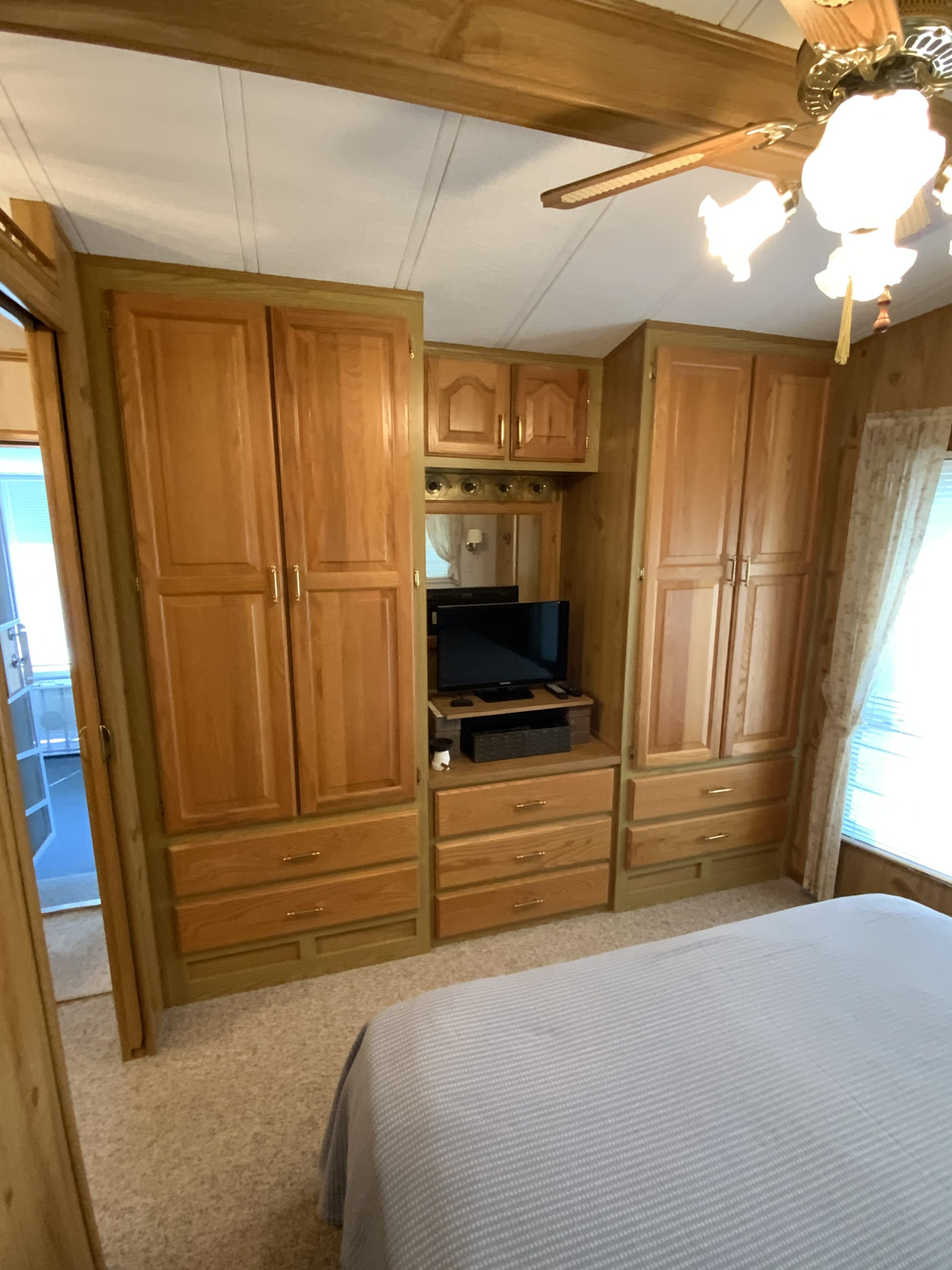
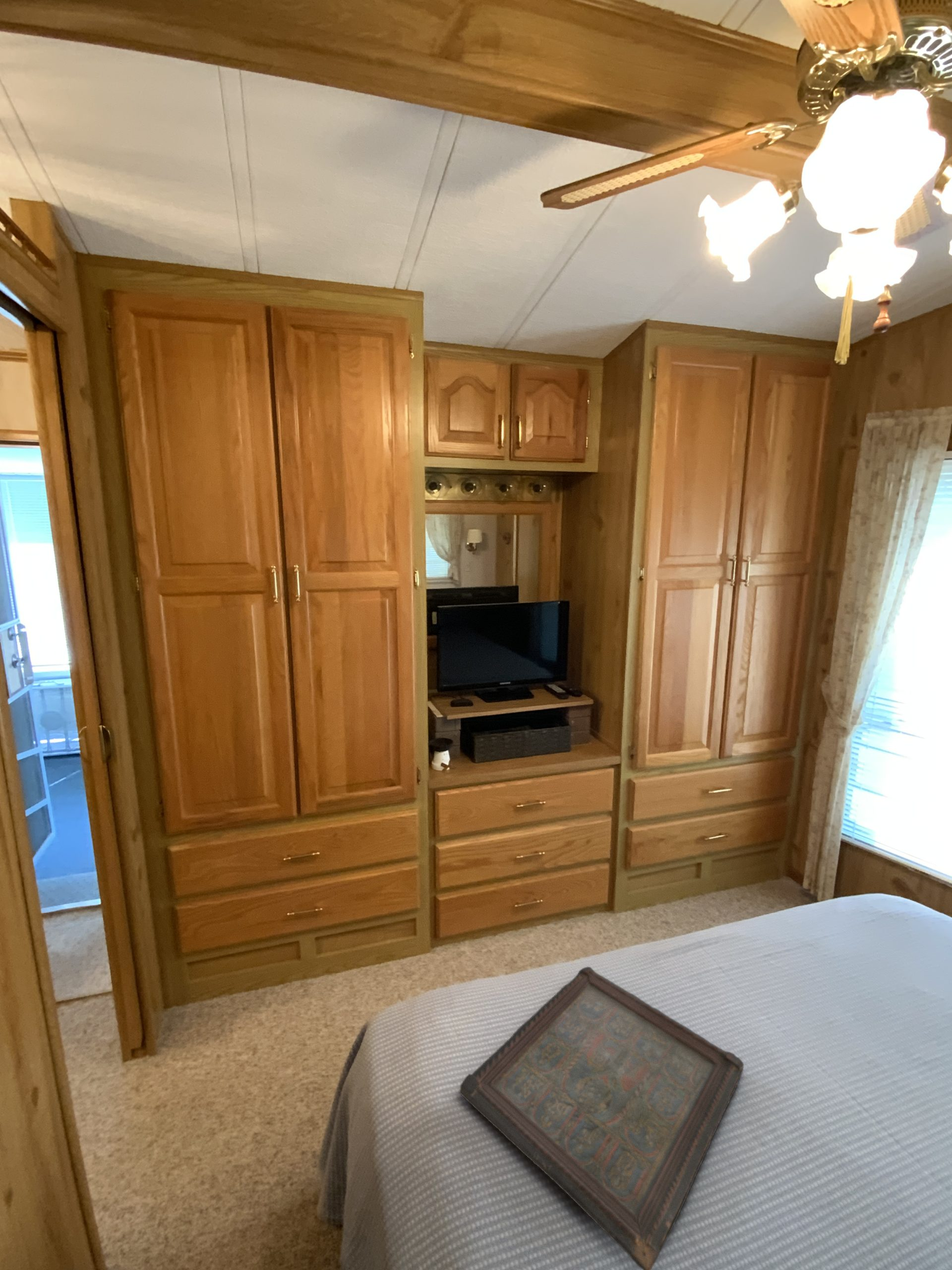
+ serving tray (608, 1080)
